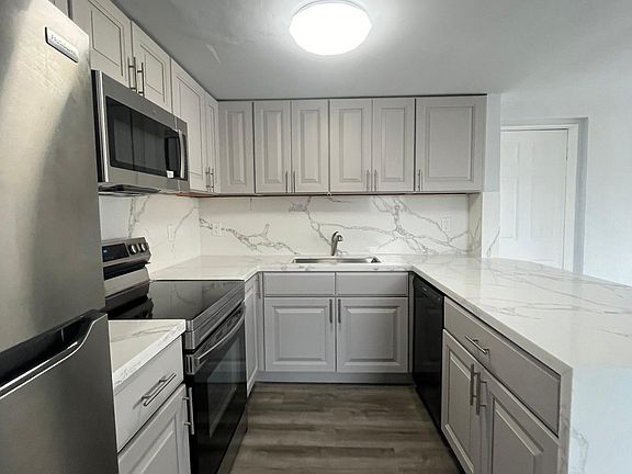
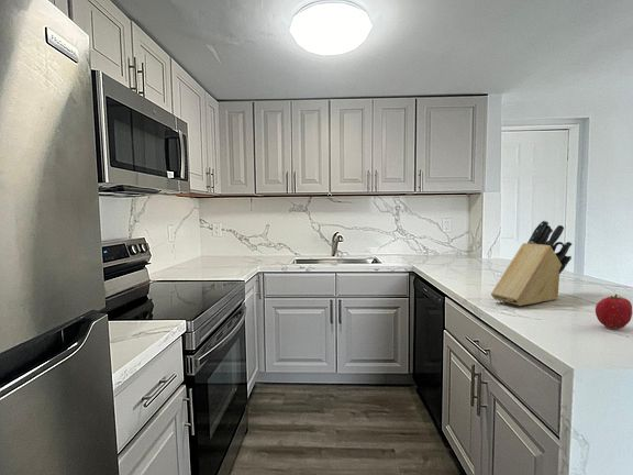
+ knife block (533, 259)
+ fruit (613, 310)
